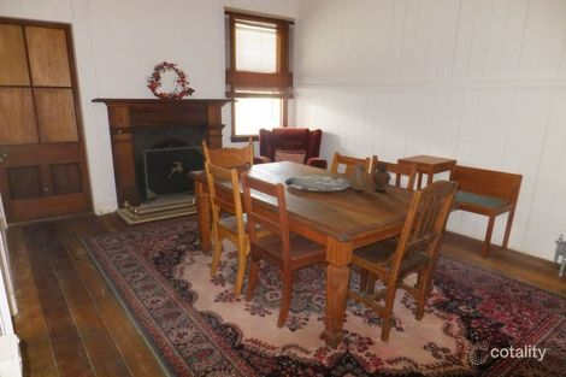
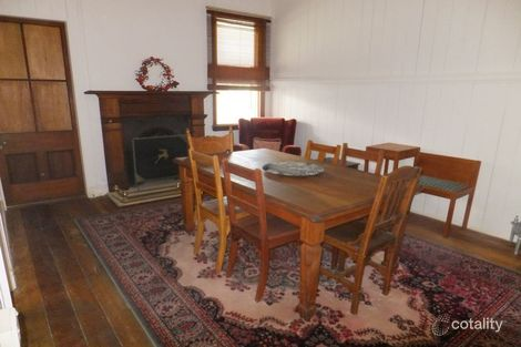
- vase (372, 176)
